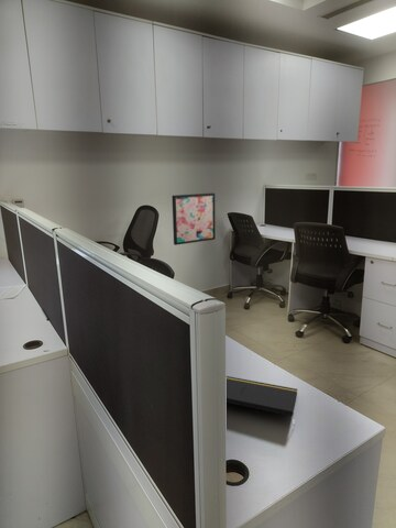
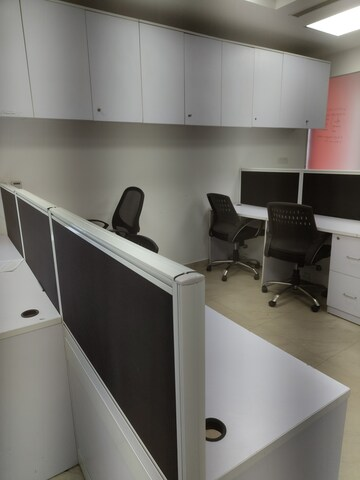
- wall art (194, 218)
- notepad (255, 394)
